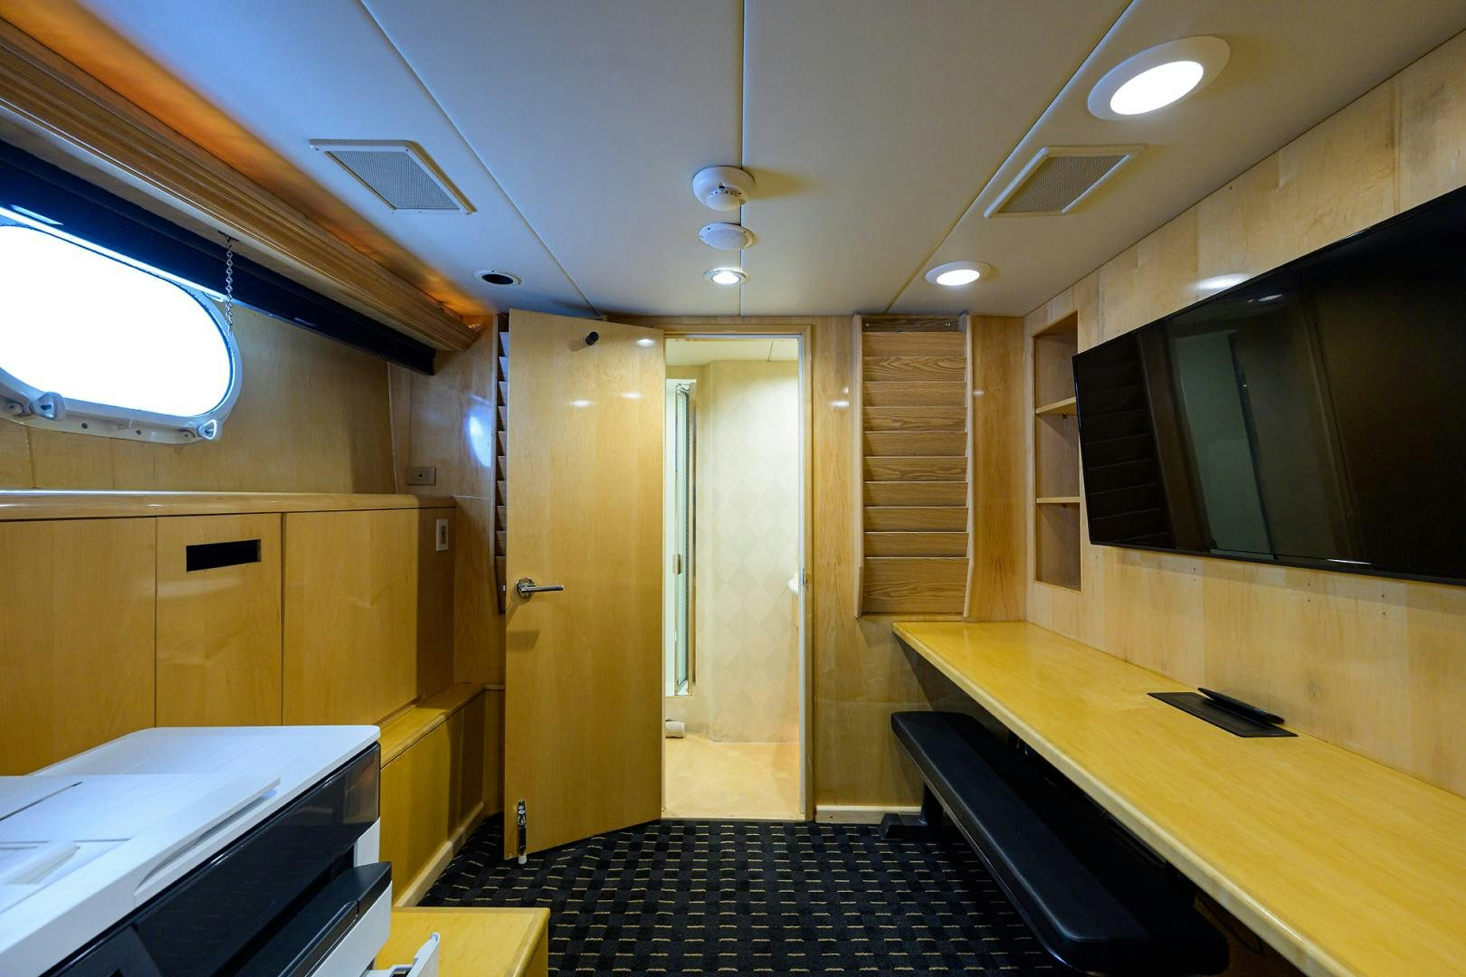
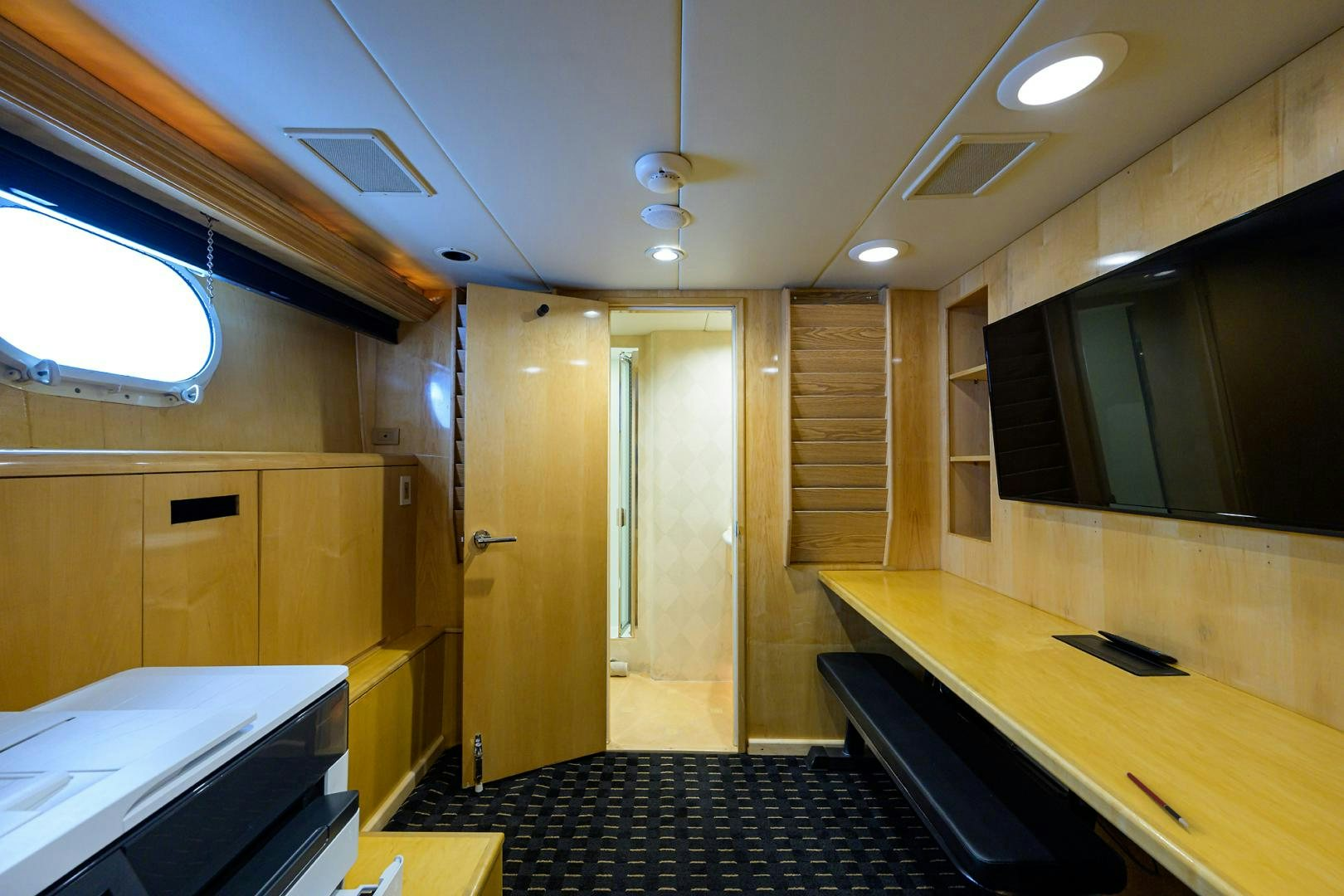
+ pen (1156, 797)
